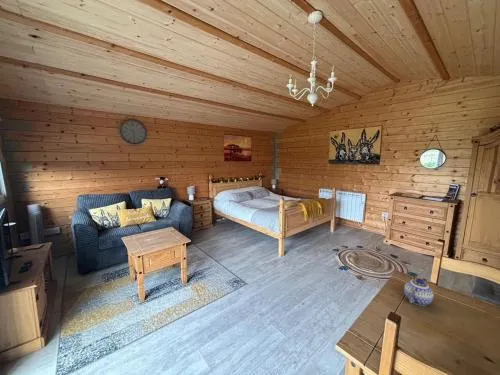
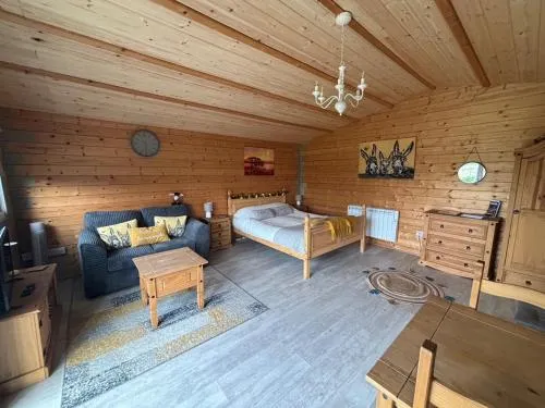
- teapot (418, 289)
